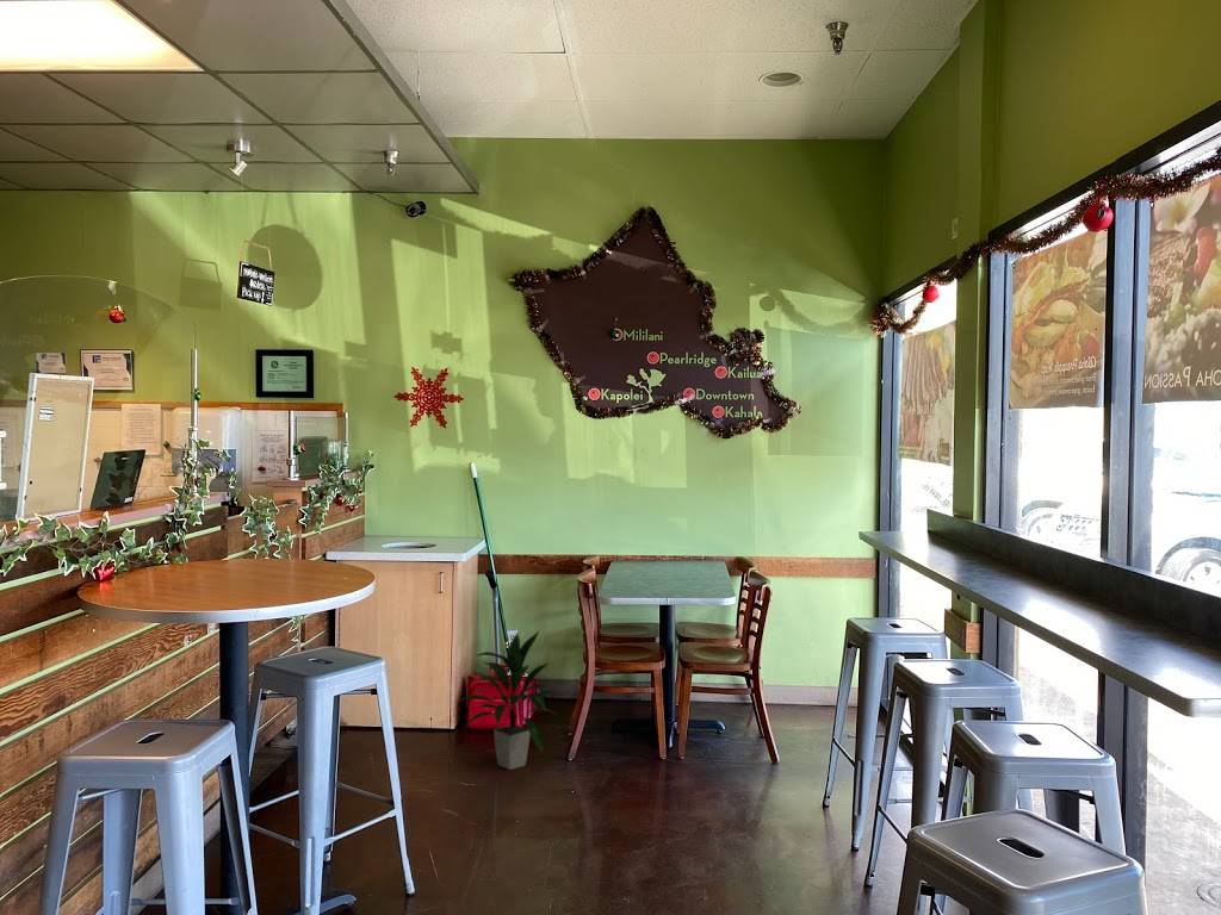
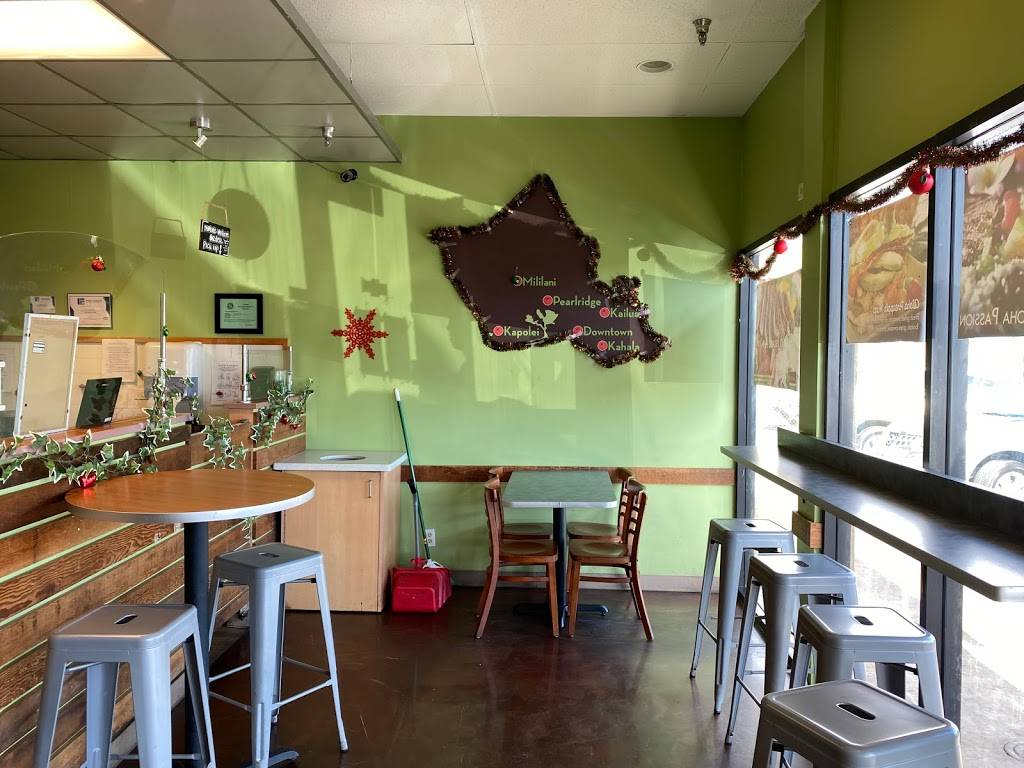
- indoor plant (513, 699)
